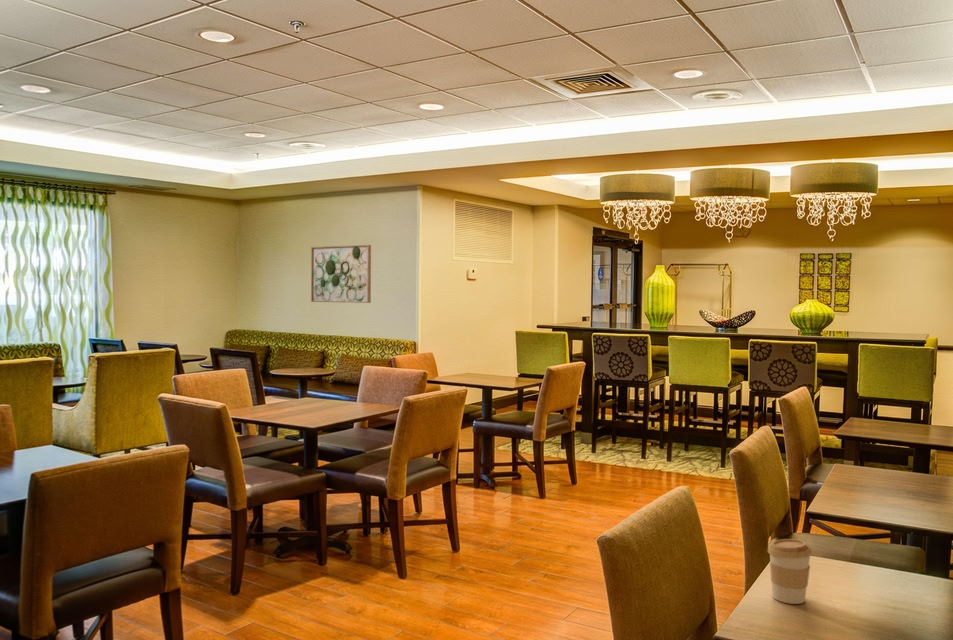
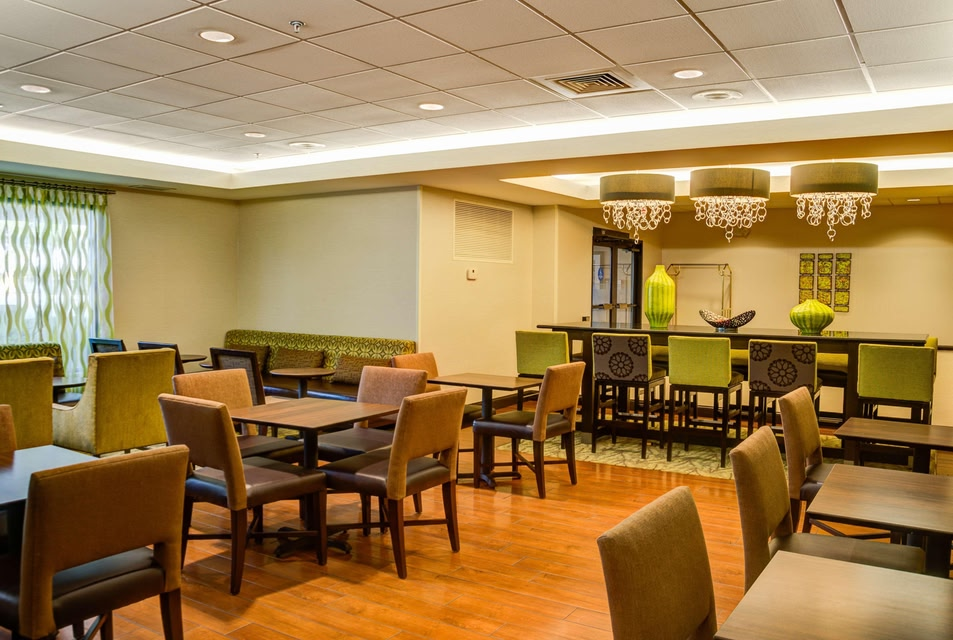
- coffee cup (789, 569)
- wall art (339, 274)
